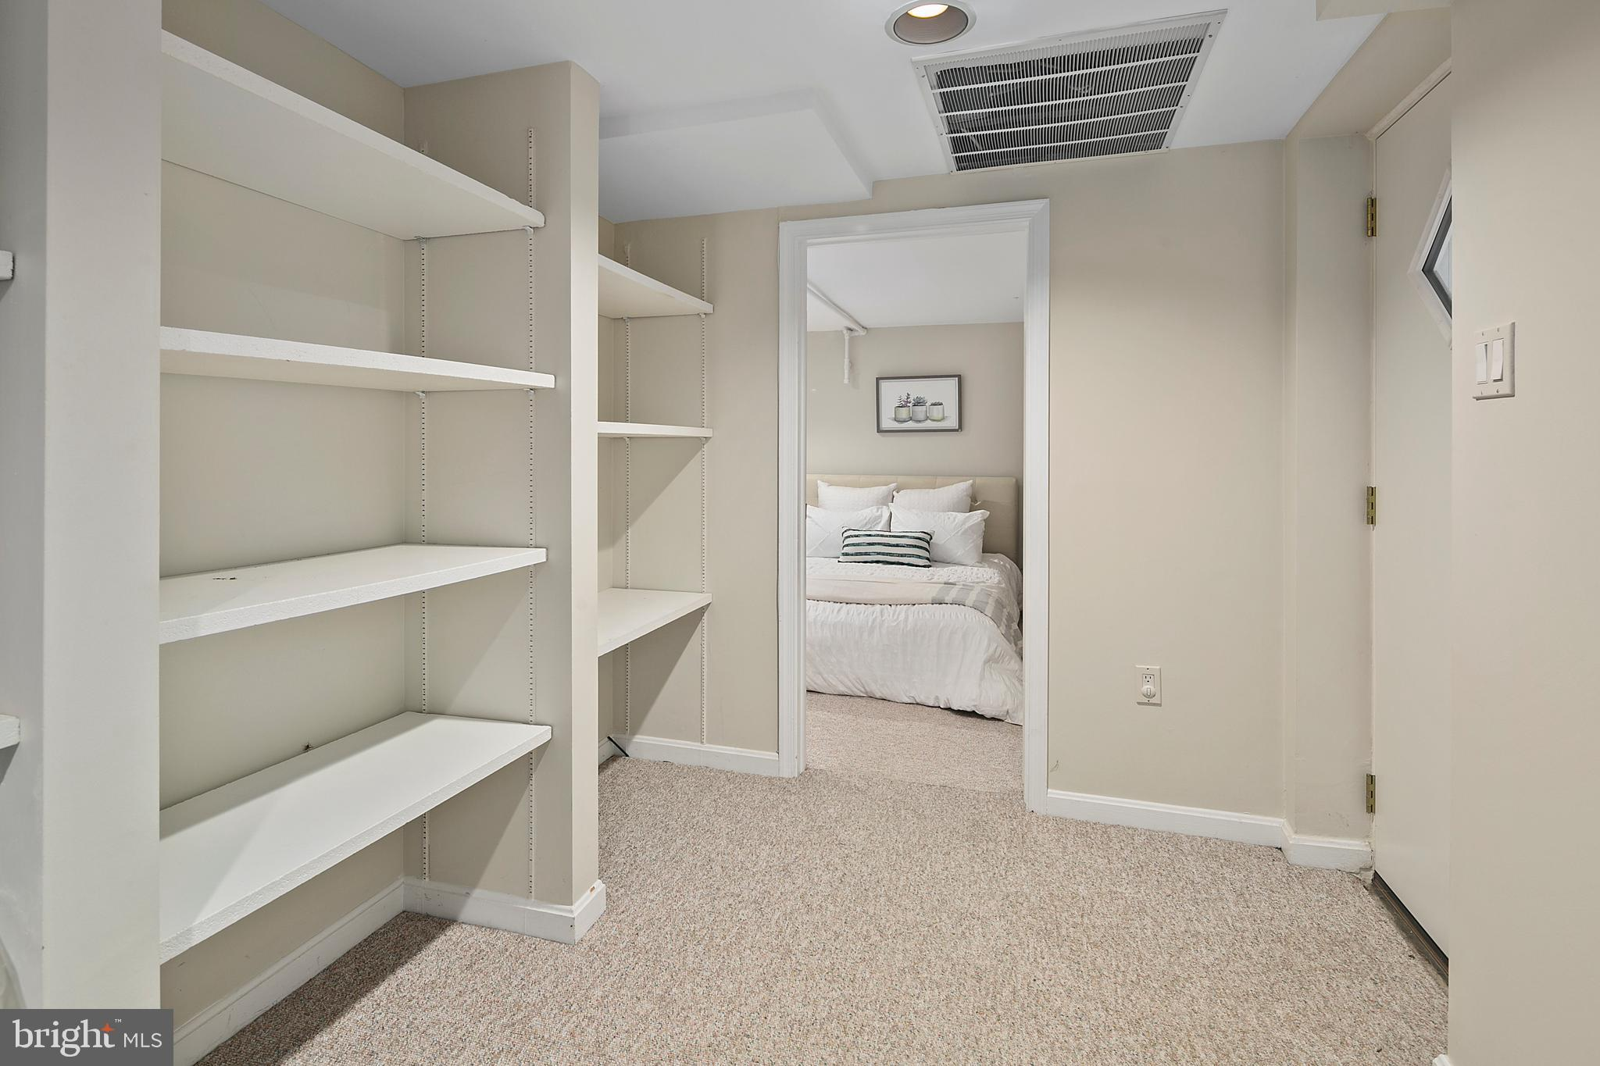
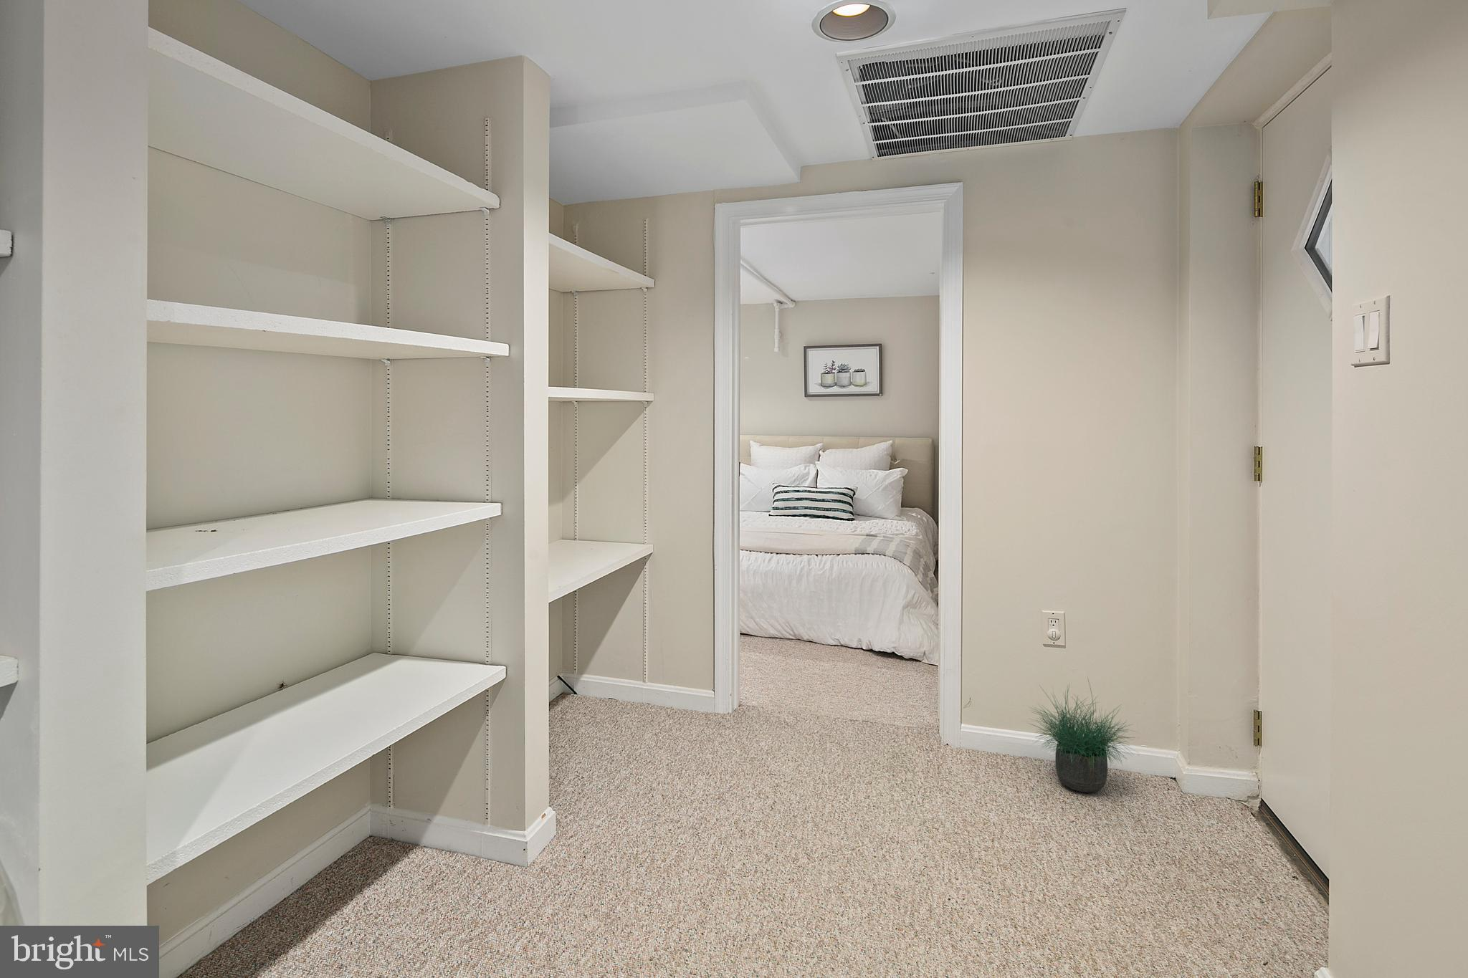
+ potted plant (1081, 734)
